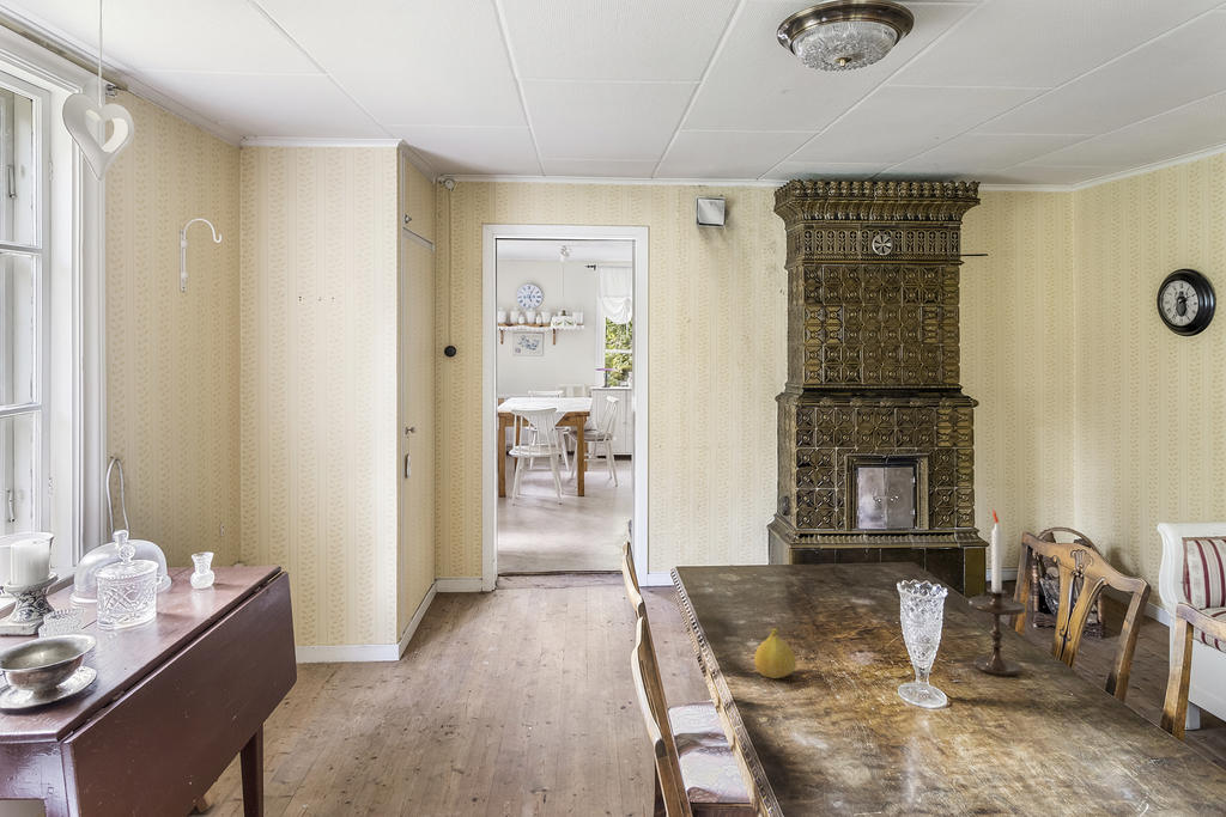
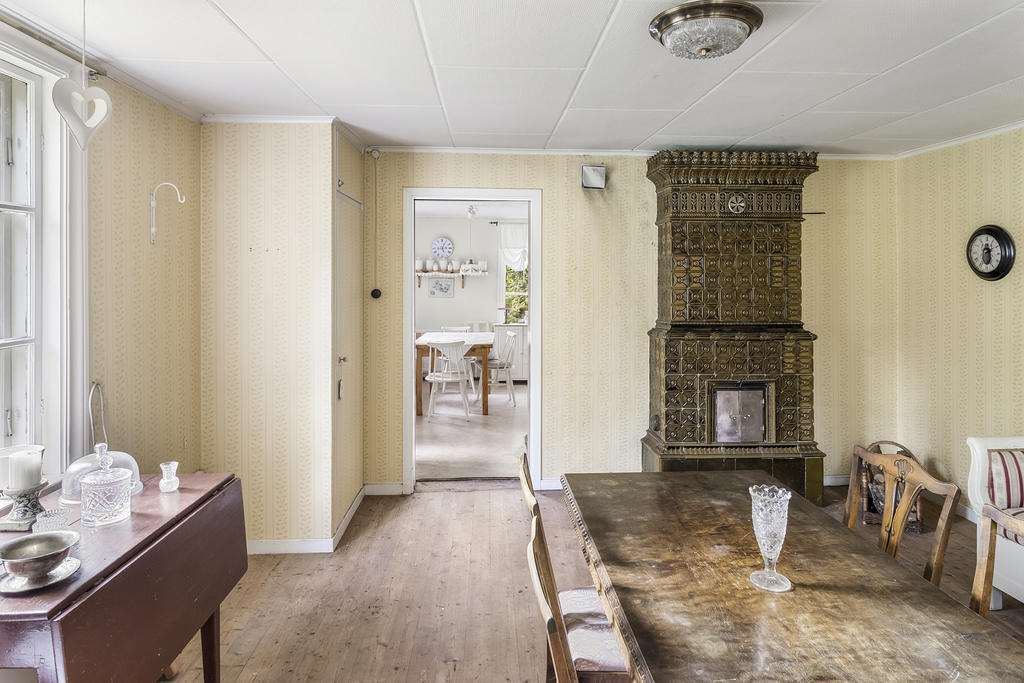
- fruit (775, 652)
- candlestick (996, 589)
